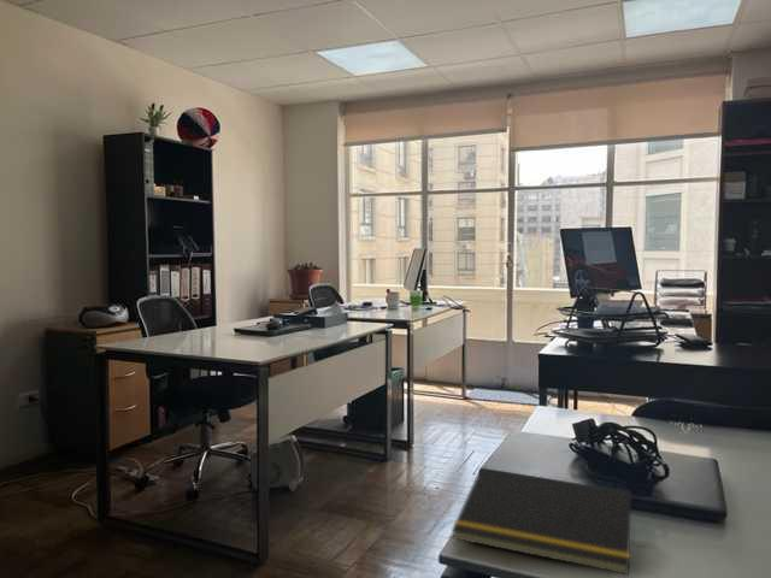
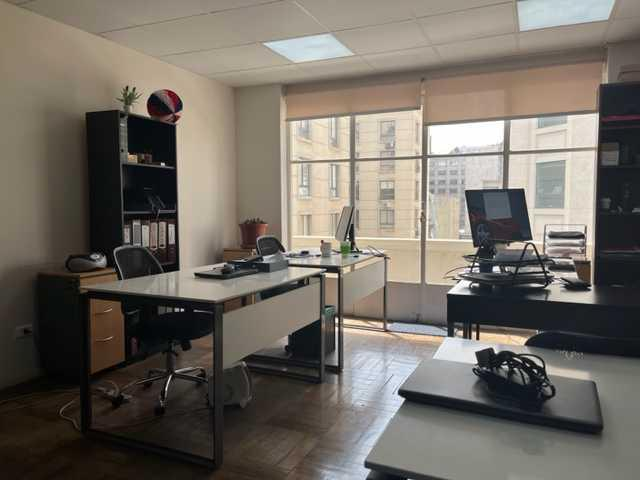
- notepad (543, 513)
